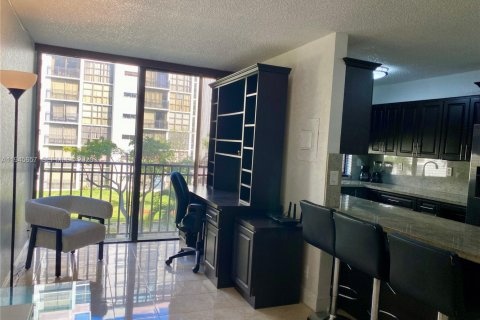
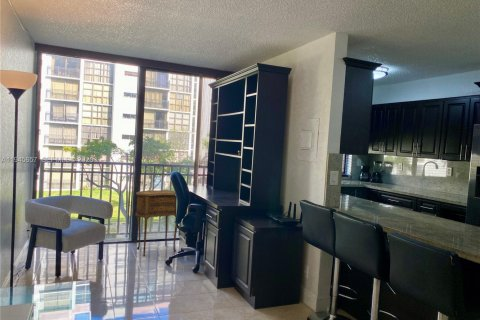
+ side table (156, 216)
